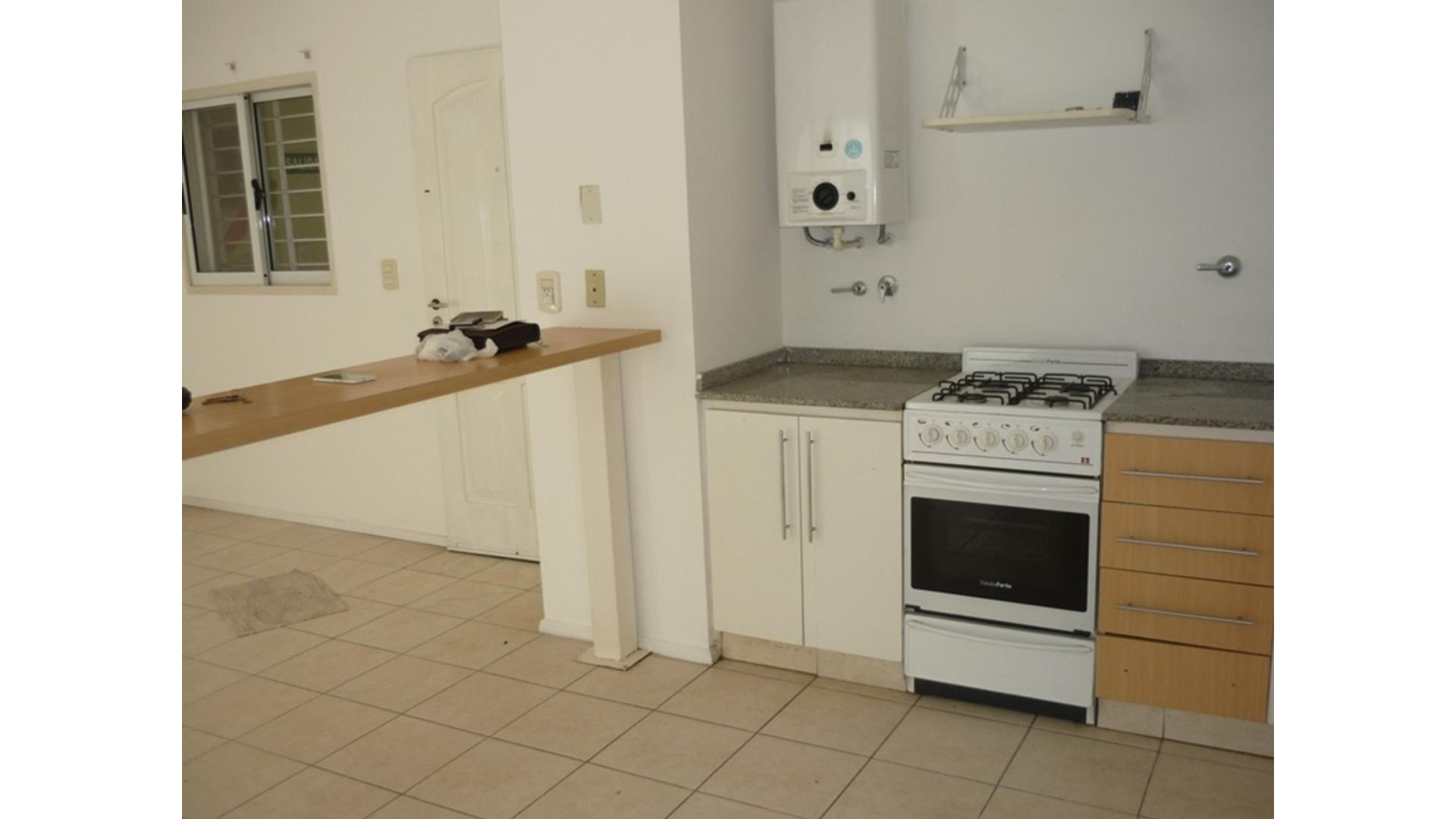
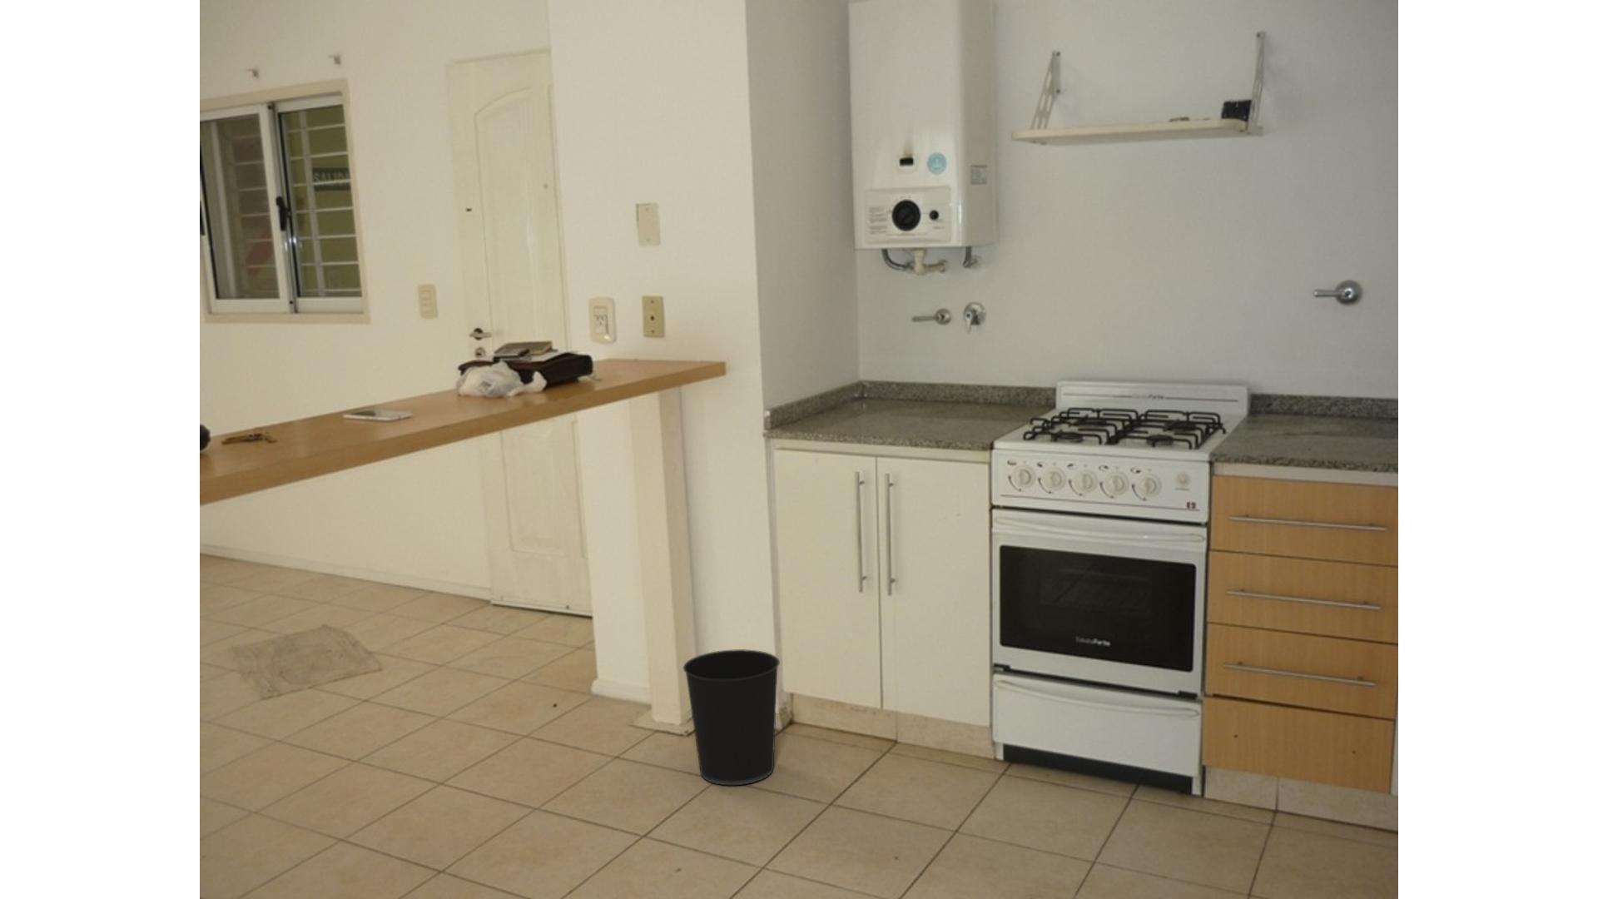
+ wastebasket (734, 717)
